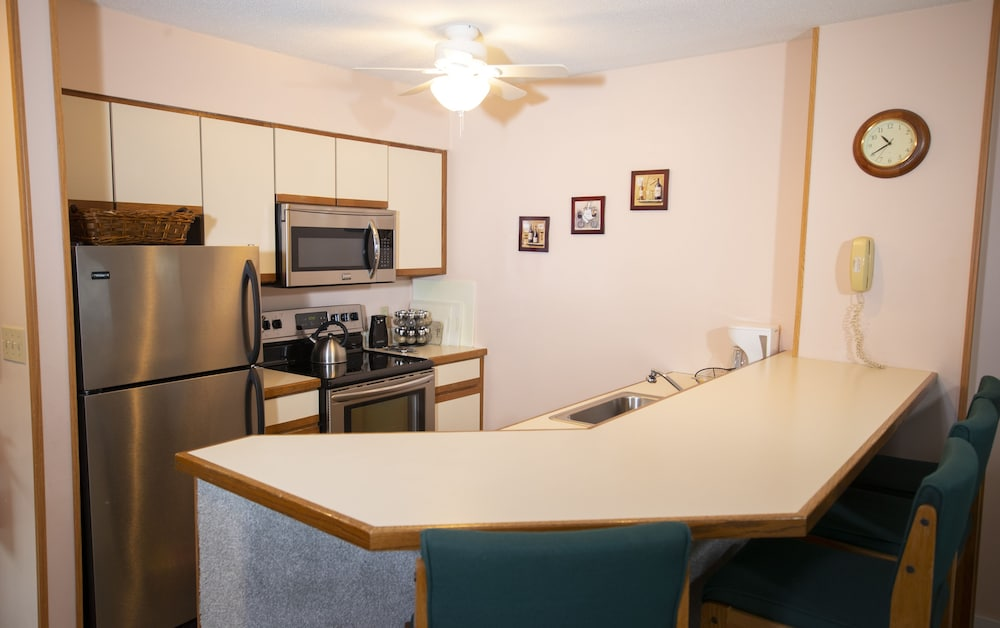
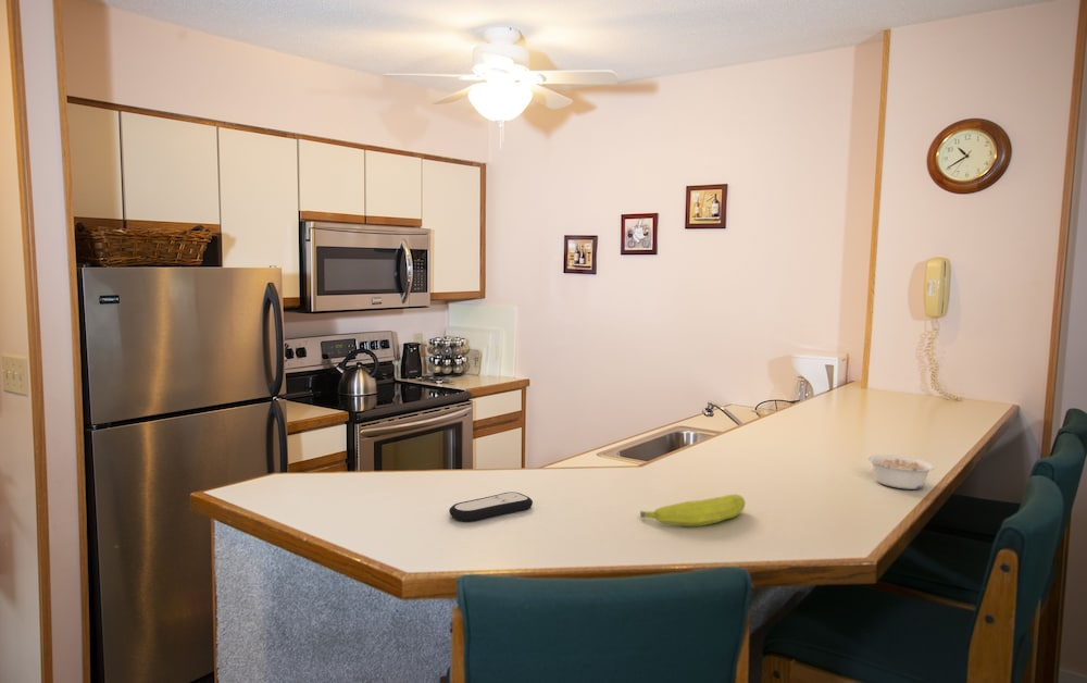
+ legume (902, 471)
+ remote control (490, 506)
+ fruit (698, 505)
